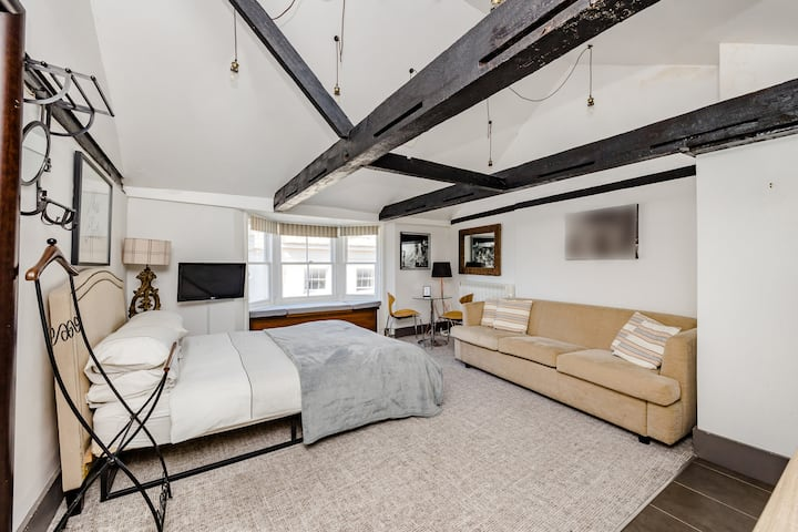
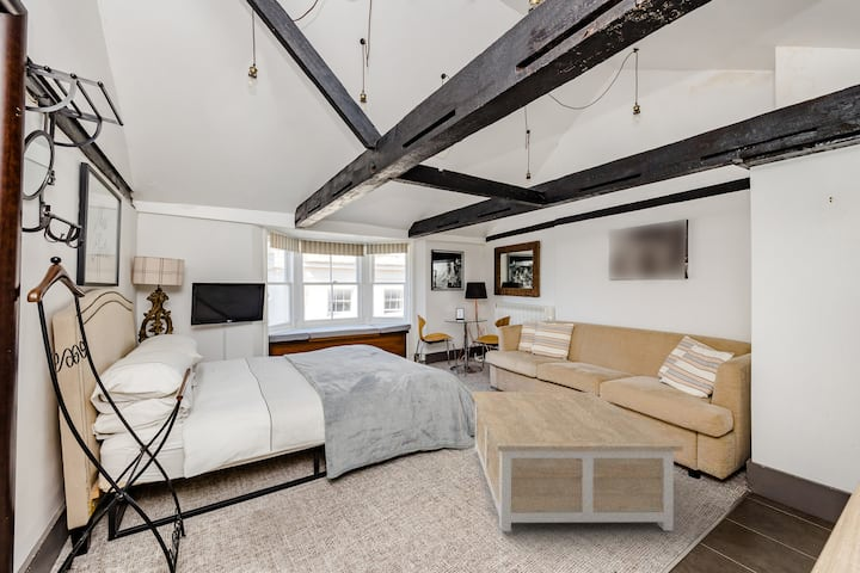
+ coffee table (554, 448)
